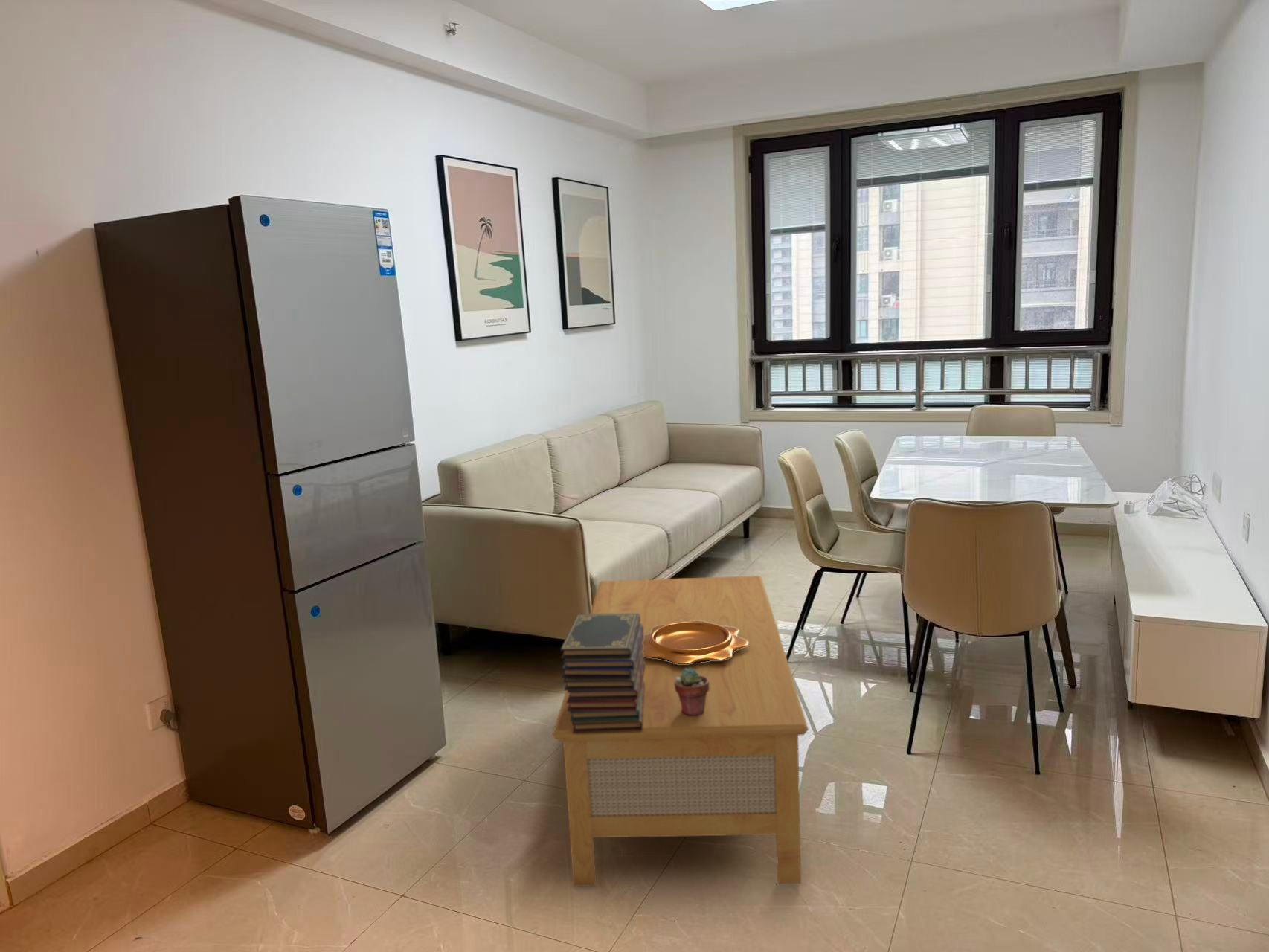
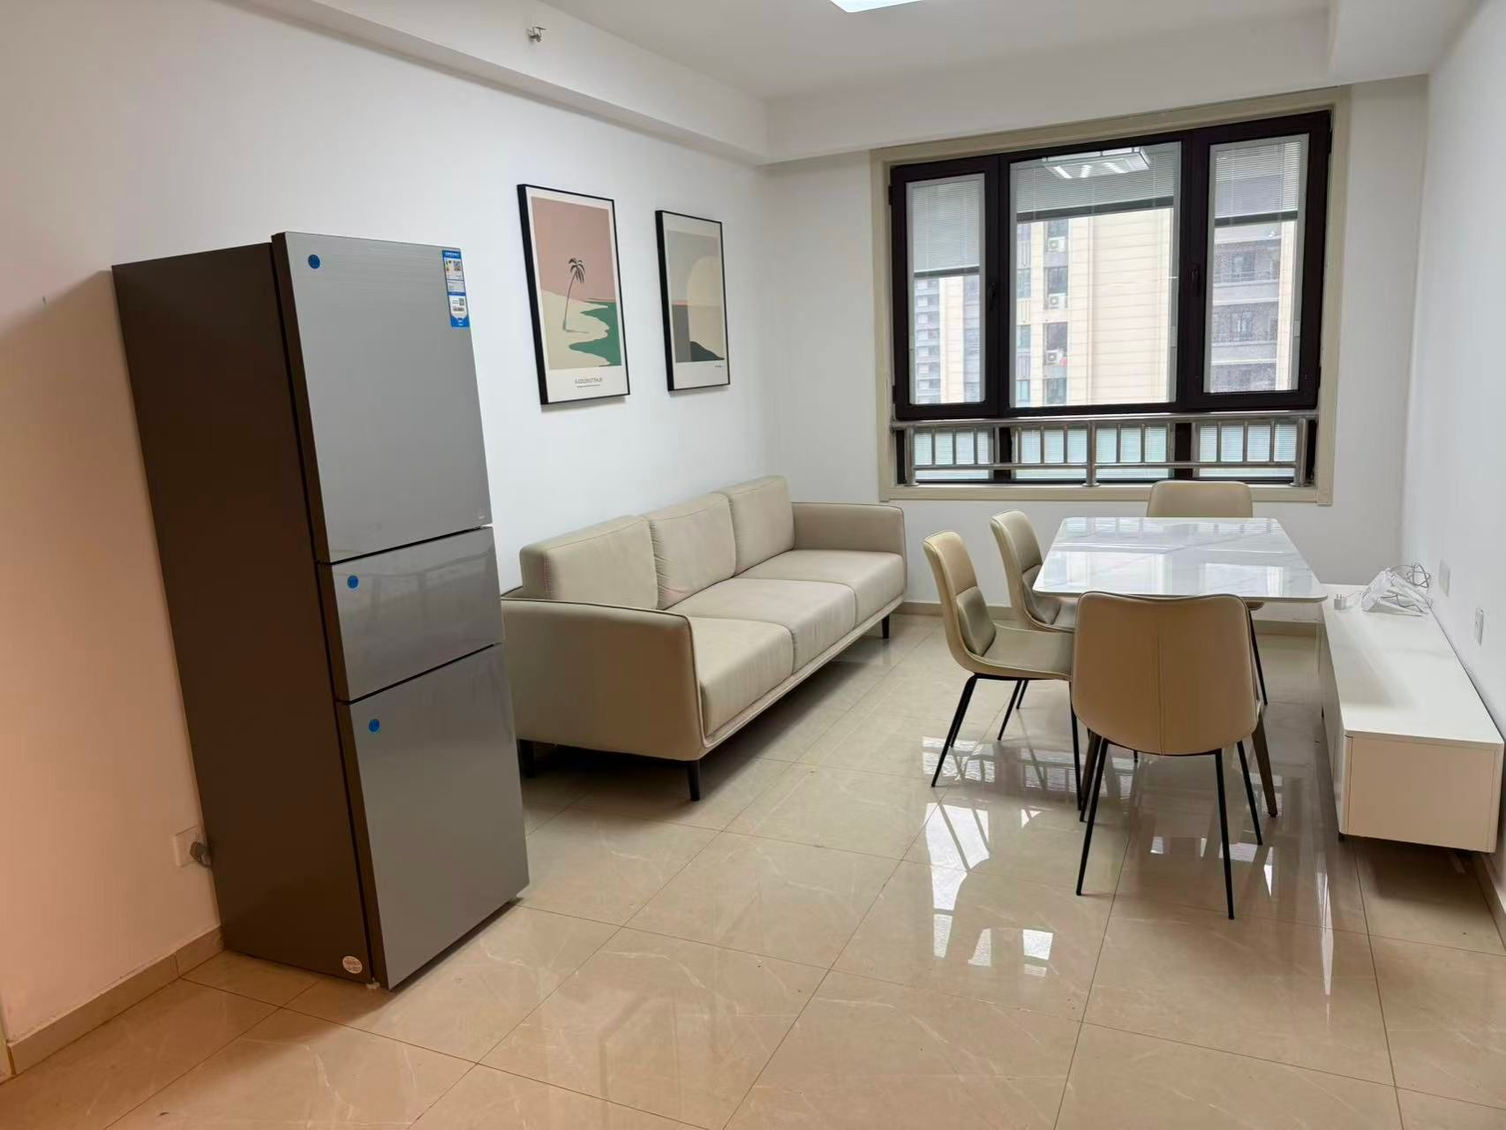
- book stack (605, 669)
- decorative bowl (690, 640)
- coffee table (680, 701)
- potted succulent (692, 689)
